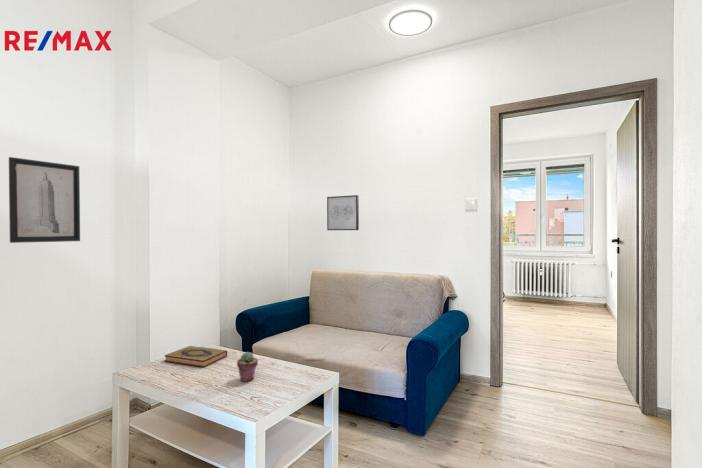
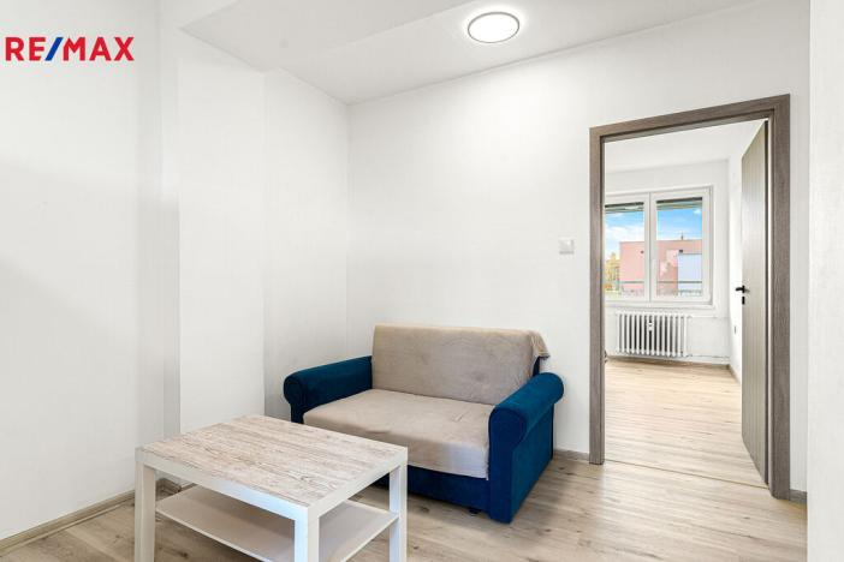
- hardback book (196, 355)
- wall art (46, 201)
- wall art (342, 213)
- potted succulent (247, 365)
